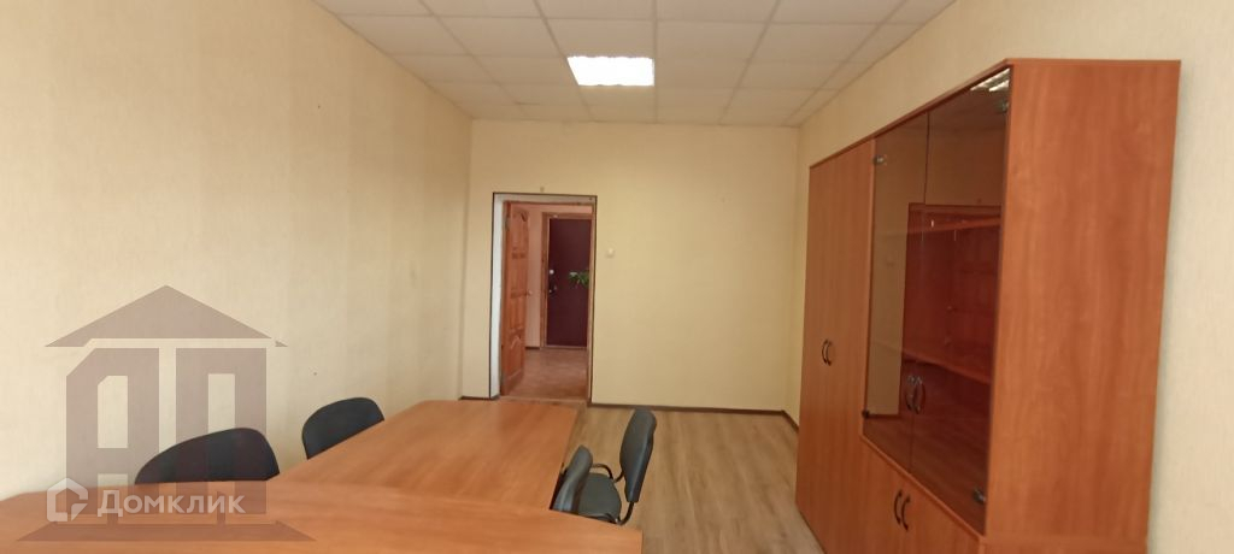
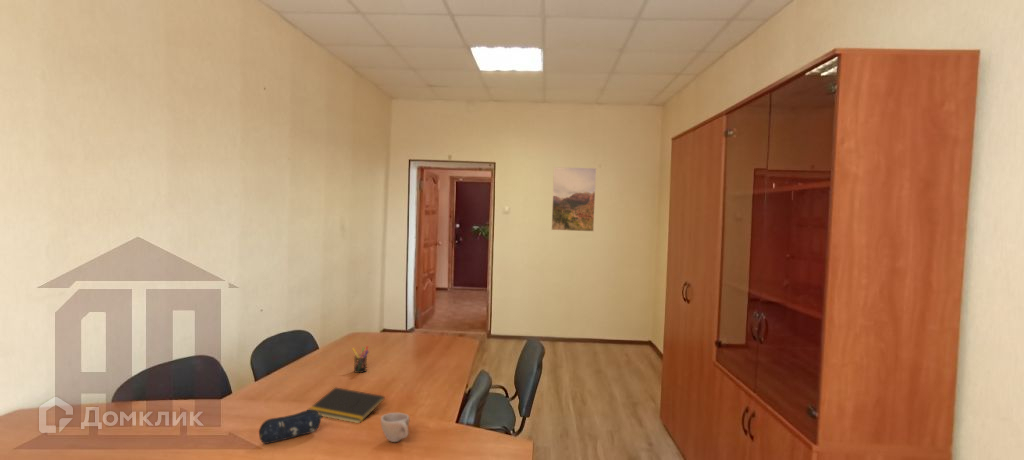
+ pen holder (361, 358)
+ cup (397, 429)
+ notepad (346, 404)
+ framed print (573, 199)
+ pencil case (290, 426)
